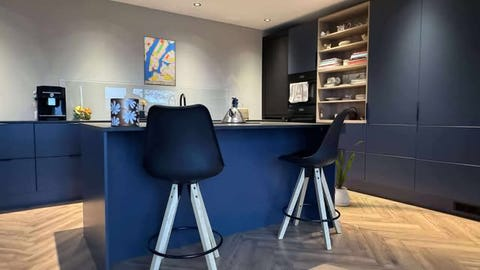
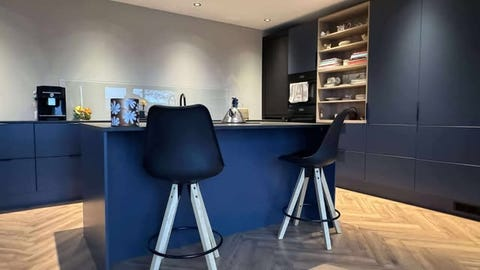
- wall art (160, 62)
- house plant (342, 172)
